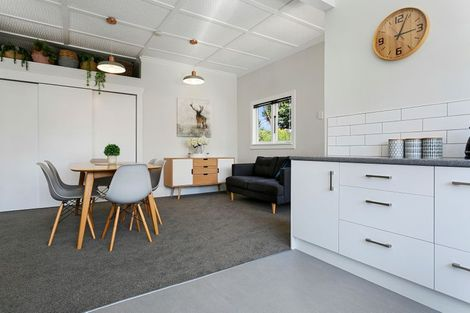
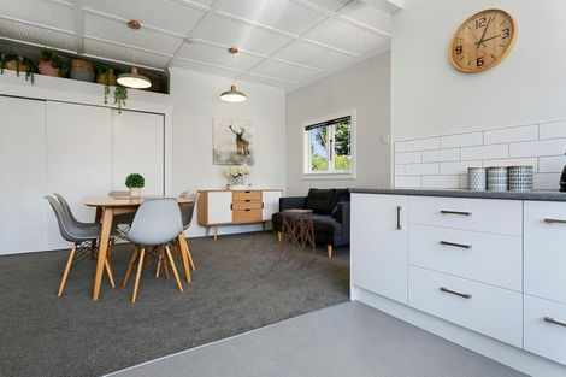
+ side table (299, 235)
